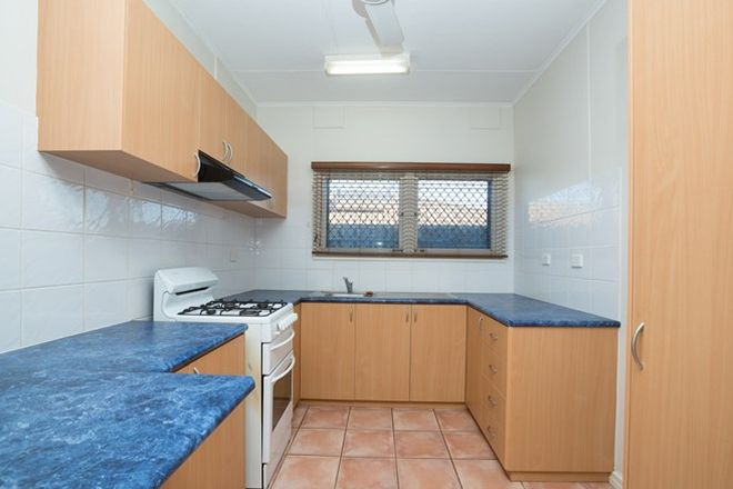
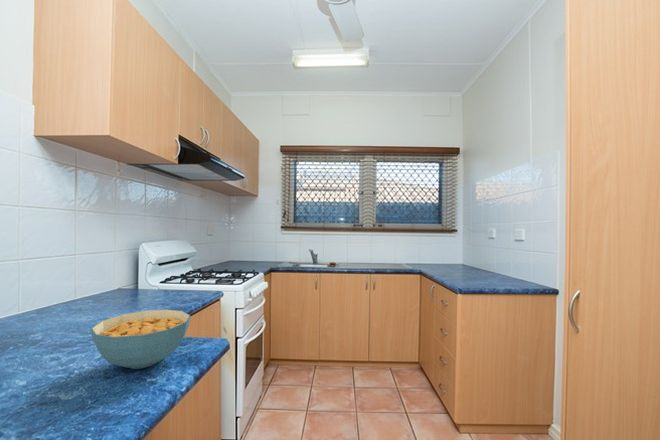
+ cereal bowl (143, 342)
